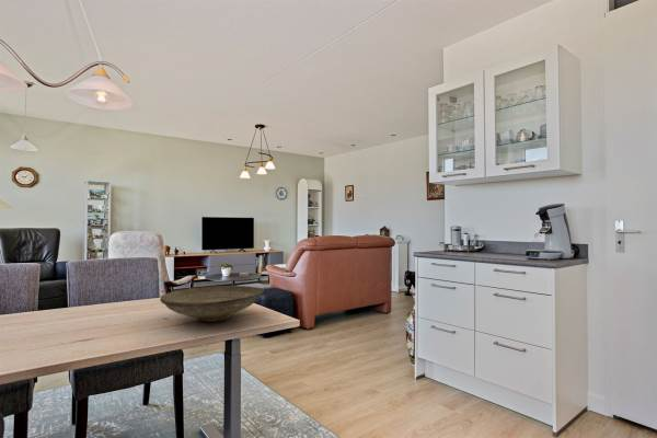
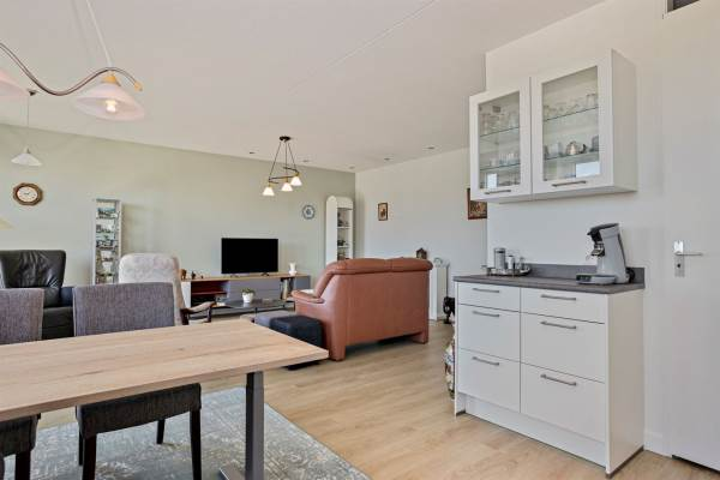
- decorative bowl (214, 304)
